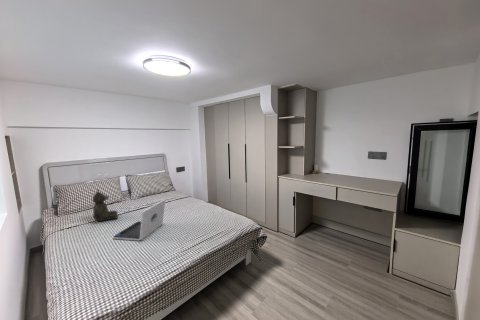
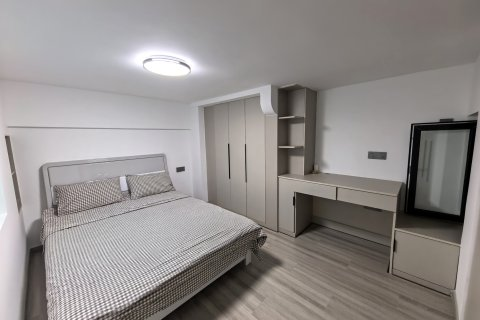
- laptop (141, 219)
- teddy bear (105, 204)
